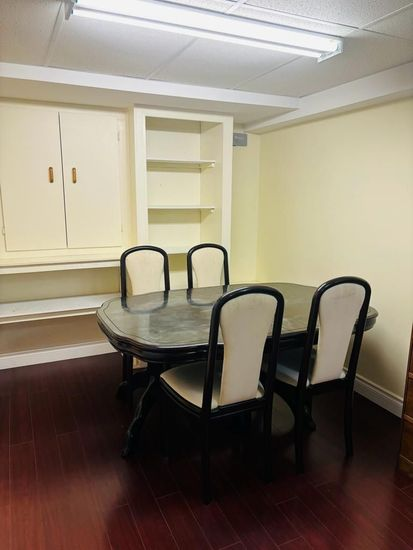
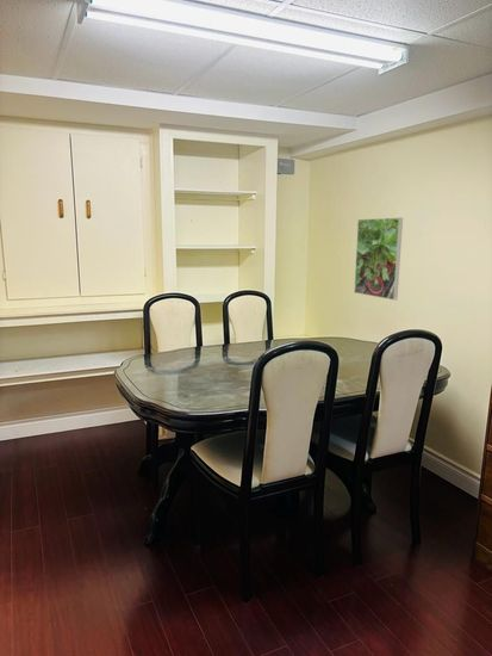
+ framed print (376, 258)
